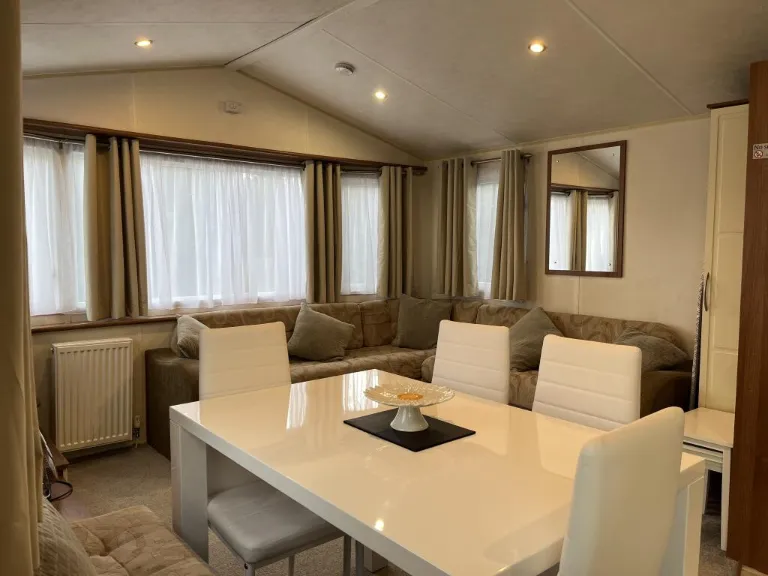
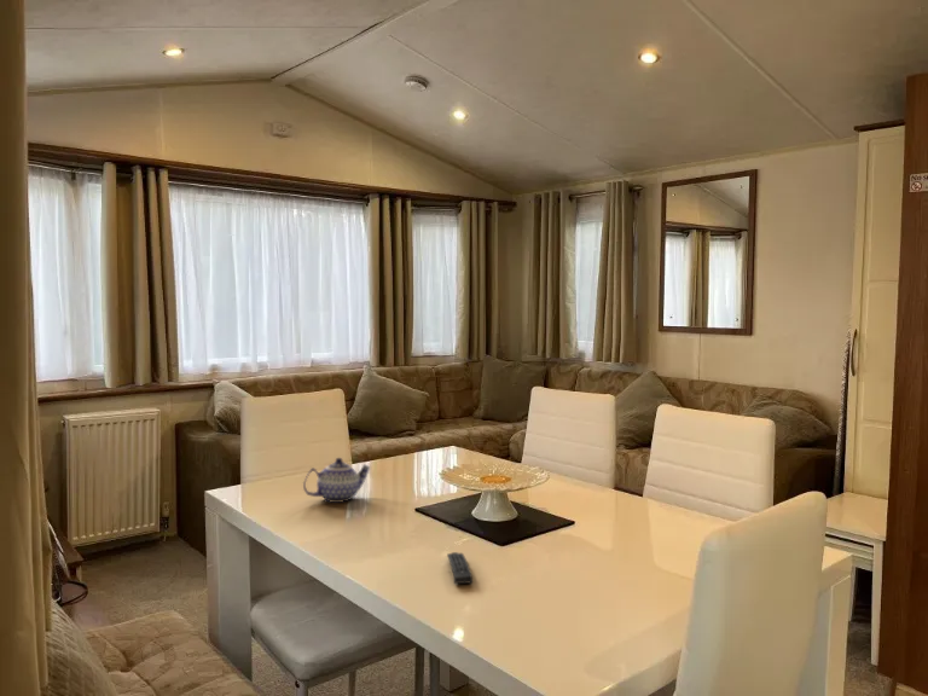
+ remote control (458, 566)
+ teapot (337, 477)
